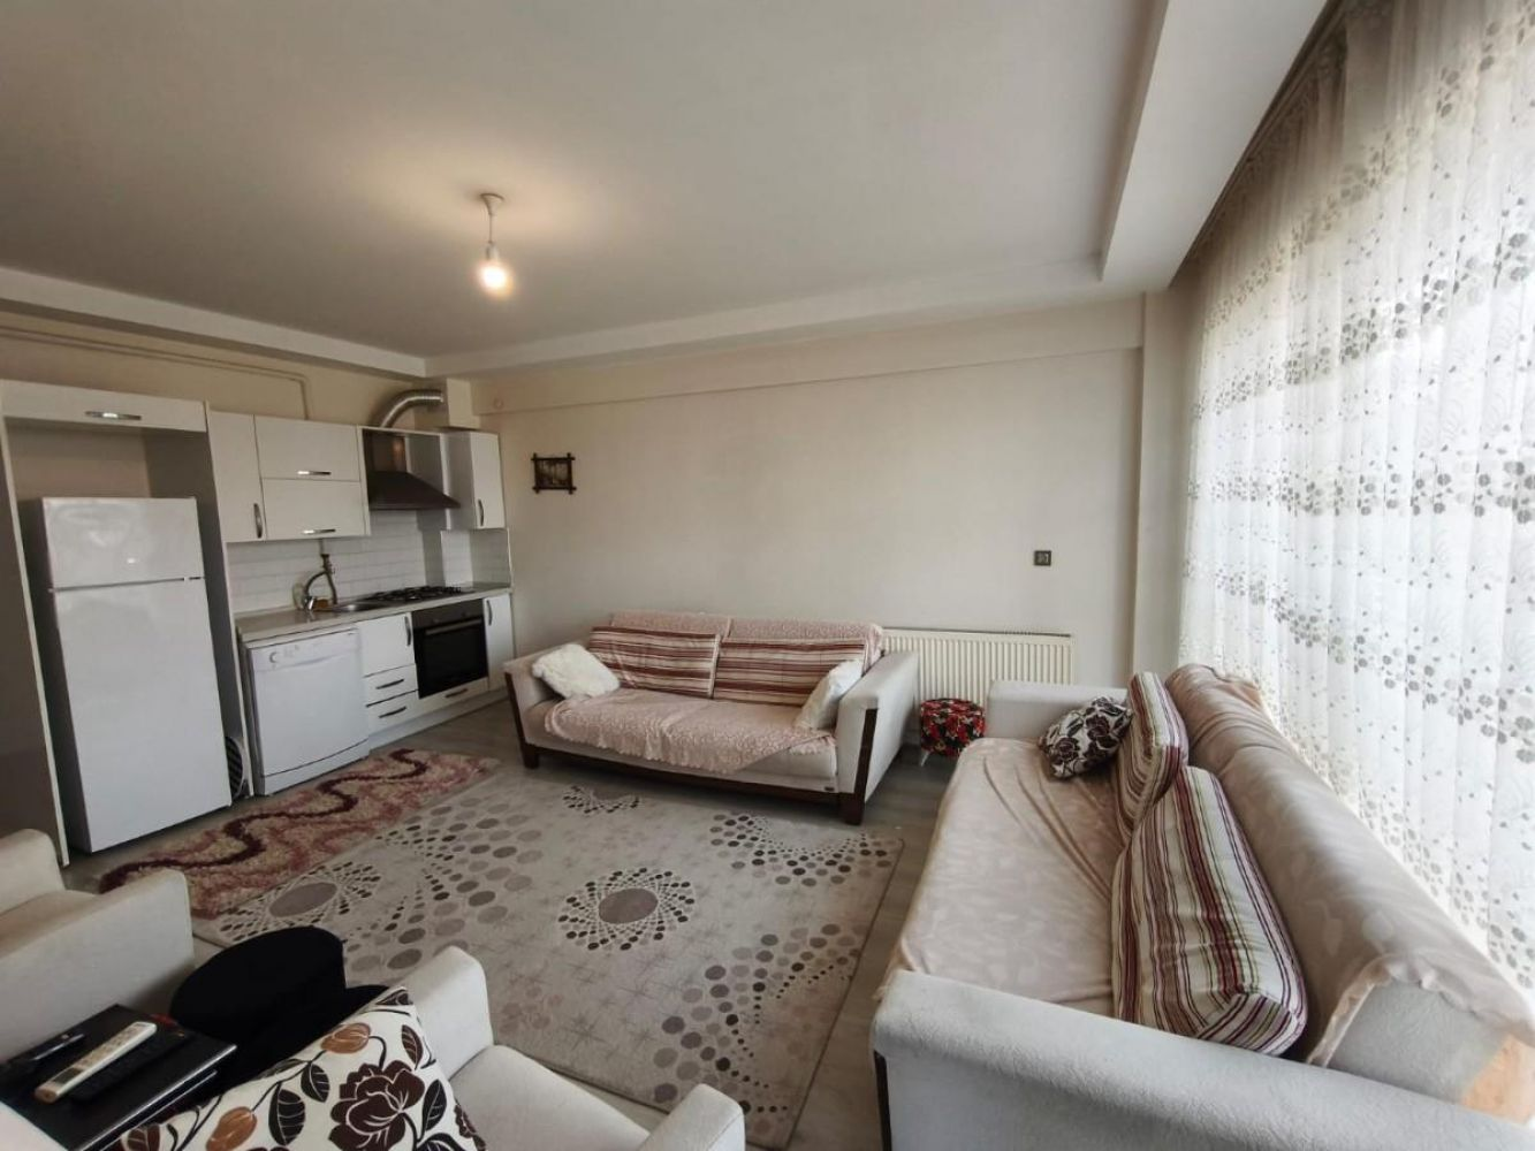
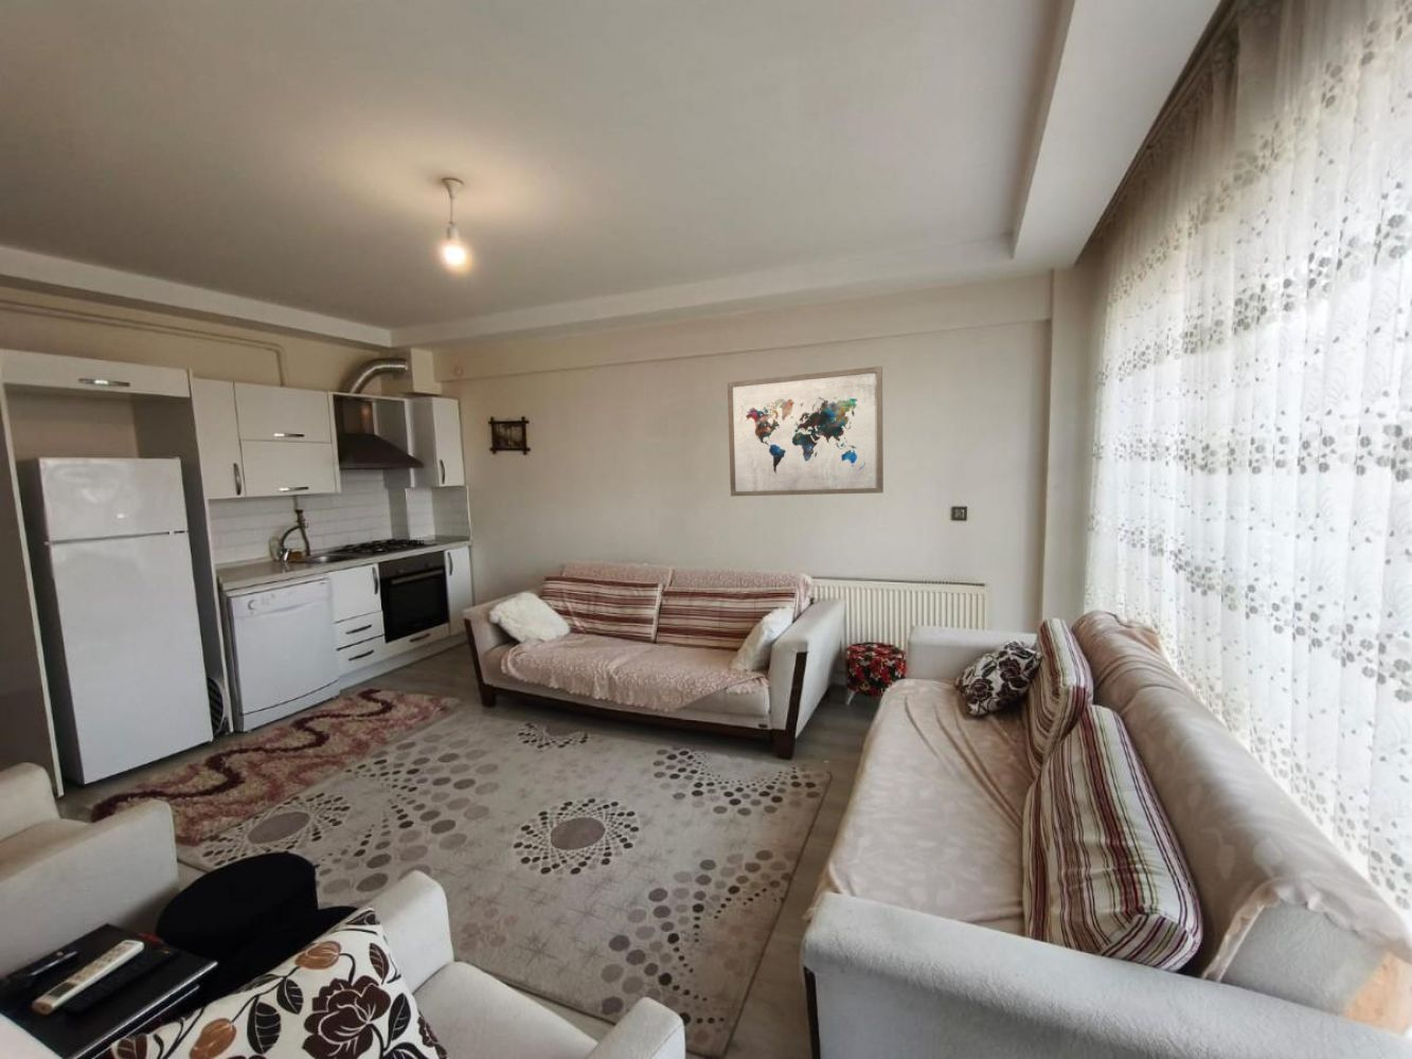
+ wall art (802, 435)
